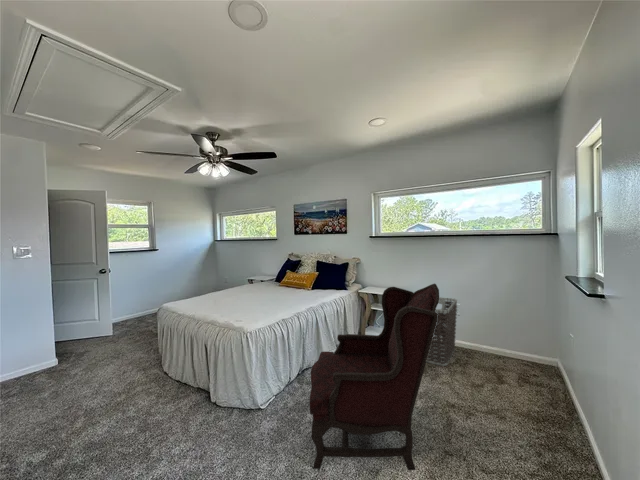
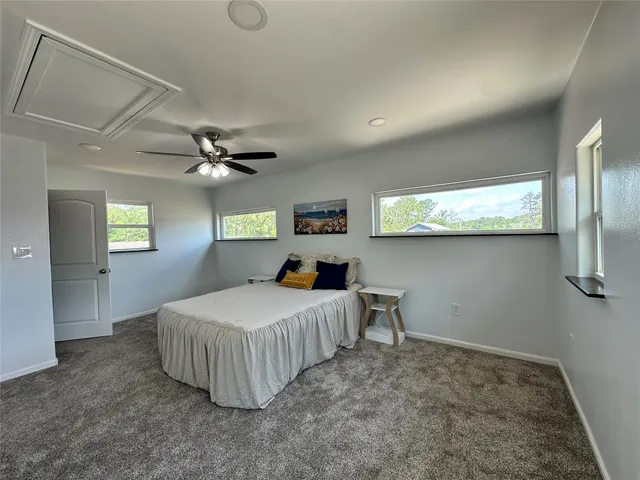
- armchair (372, 356)
- clothes hamper (434, 329)
